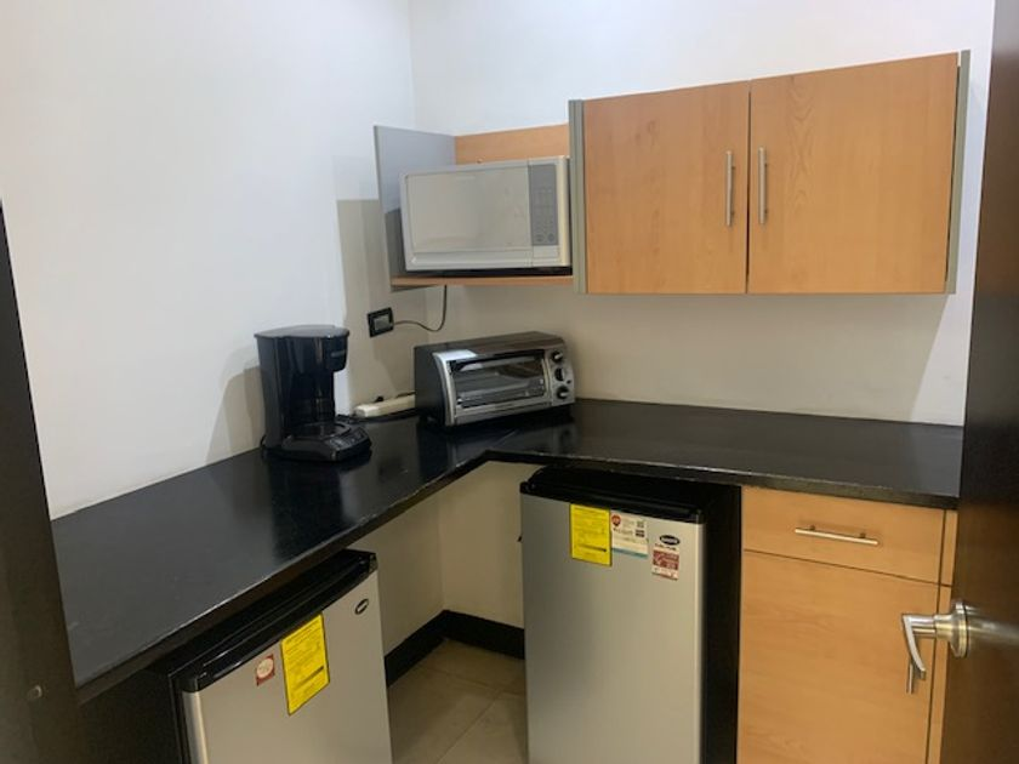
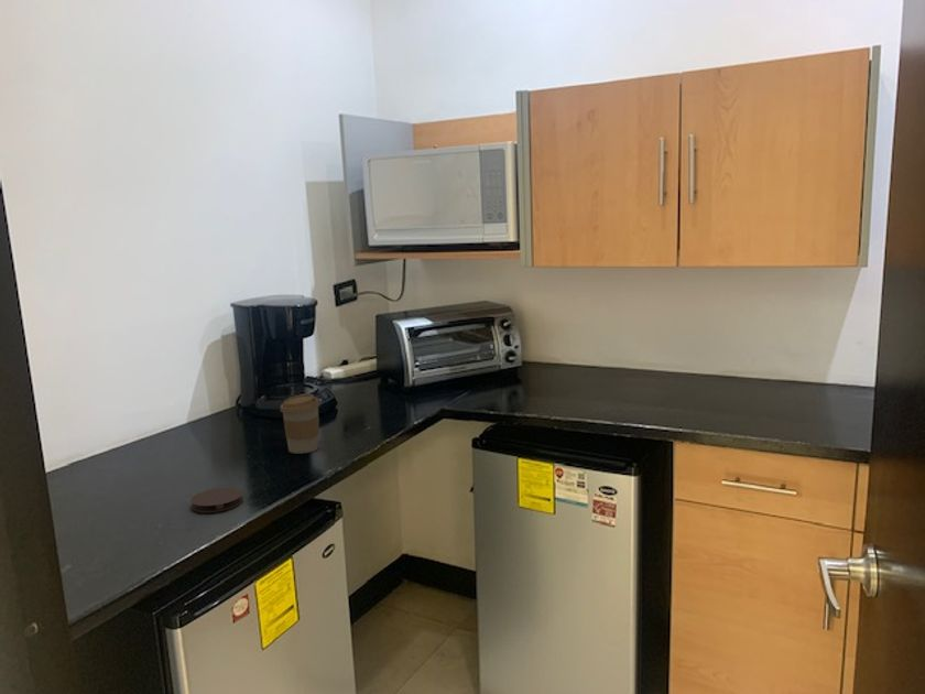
+ coffee cup (301, 423)
+ coaster (217, 499)
